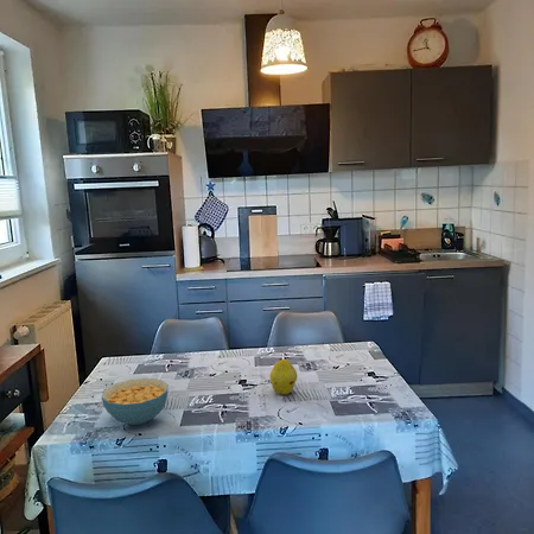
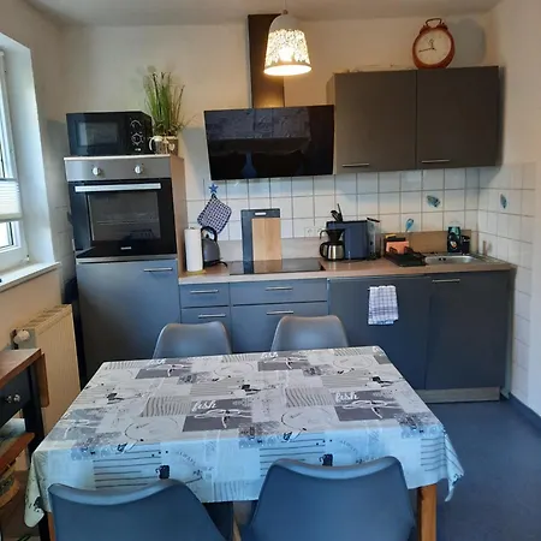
- cereal bowl (136, 405)
- fruit (282, 375)
